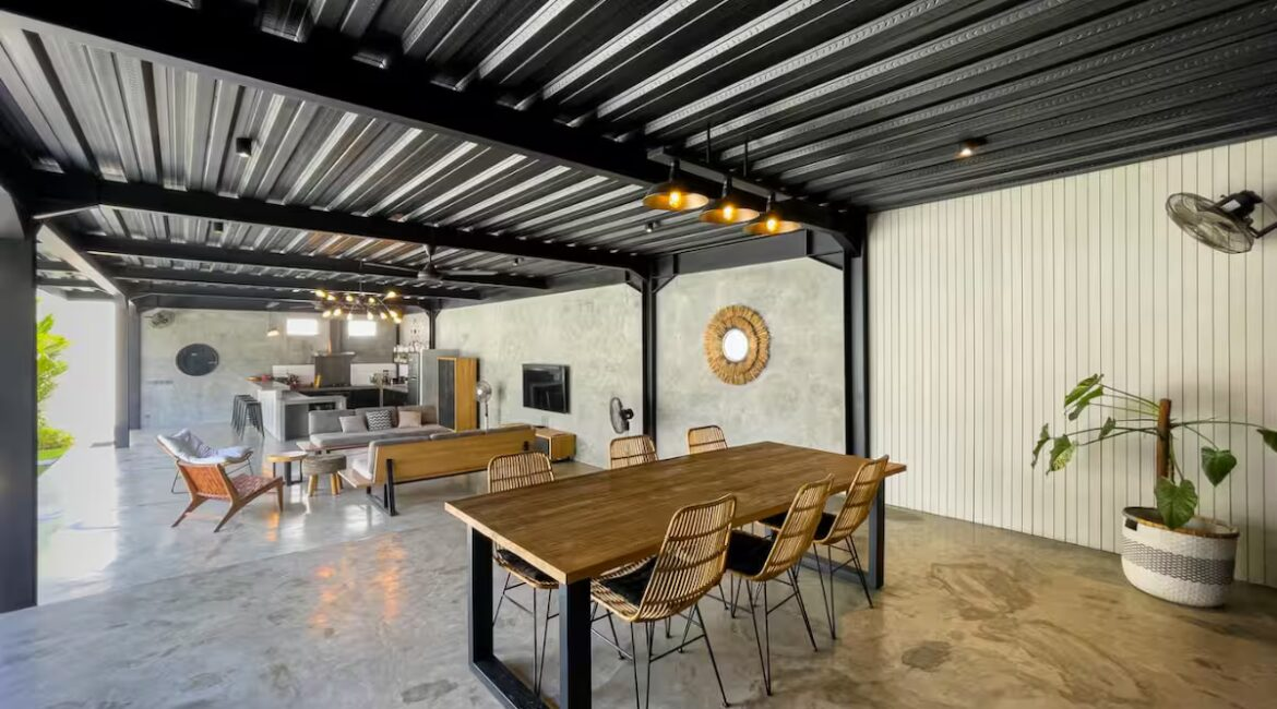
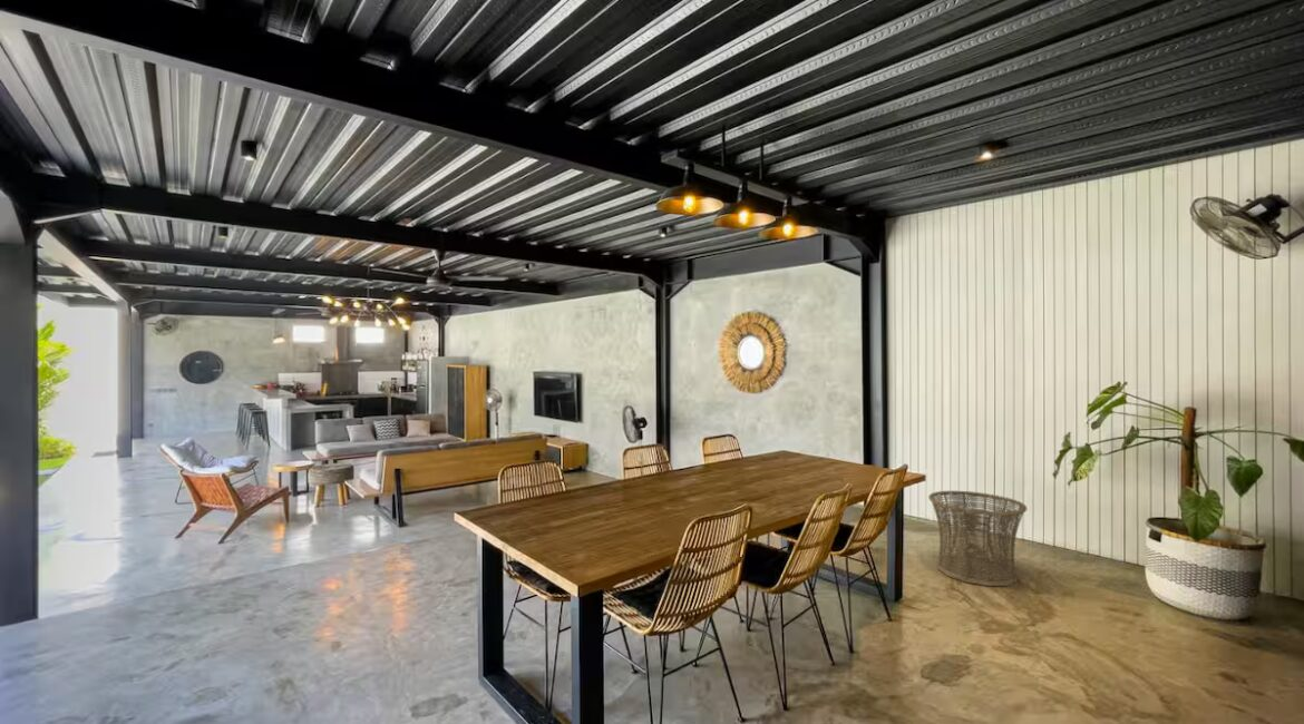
+ basket (975, 536)
